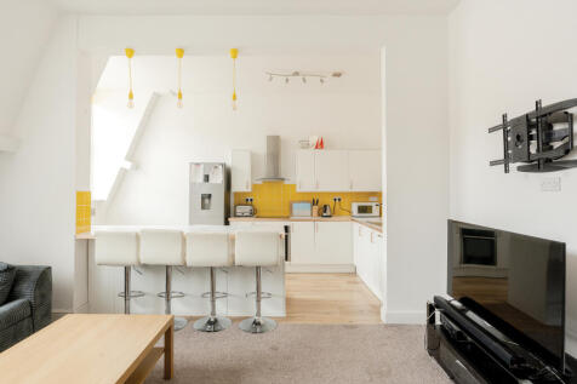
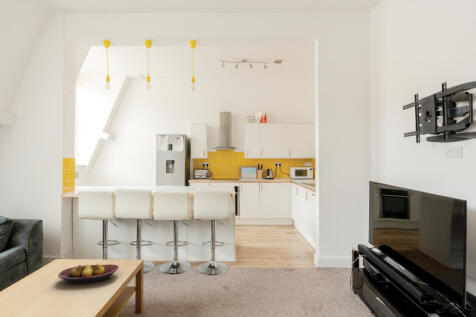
+ fruit bowl (89, 271)
